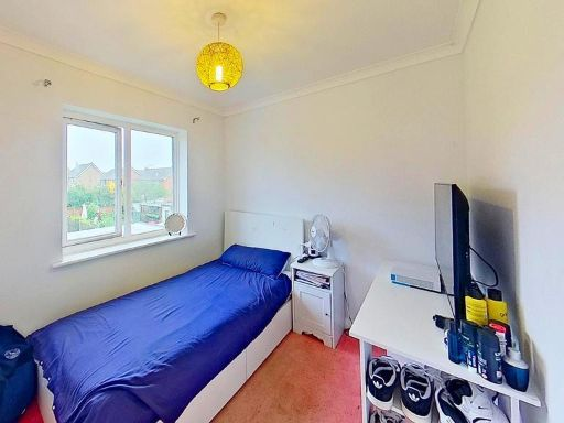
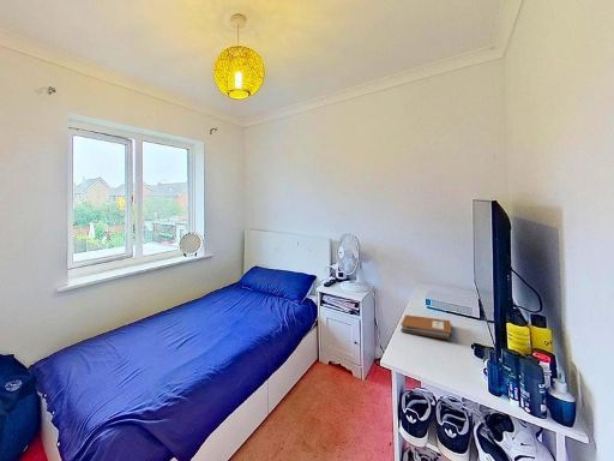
+ notebook (427, 325)
